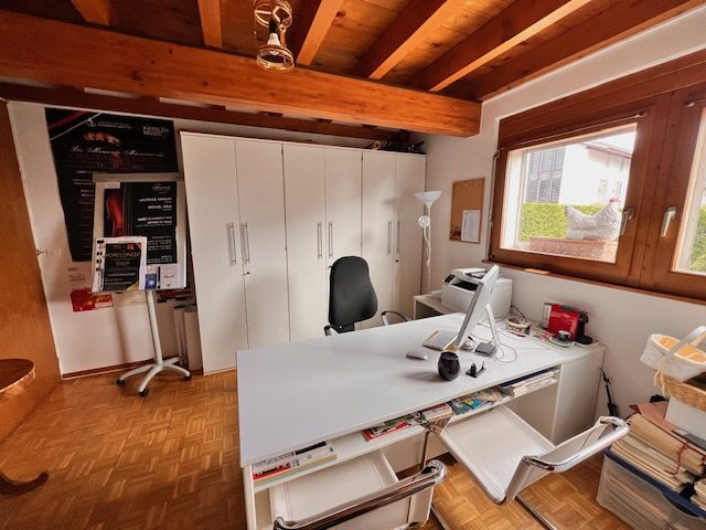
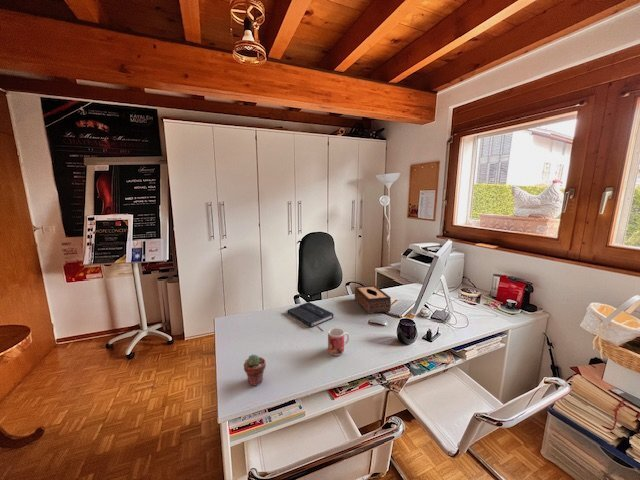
+ book (314, 315)
+ mug (339, 340)
+ tissue box (371, 298)
+ potted succulent (254, 368)
